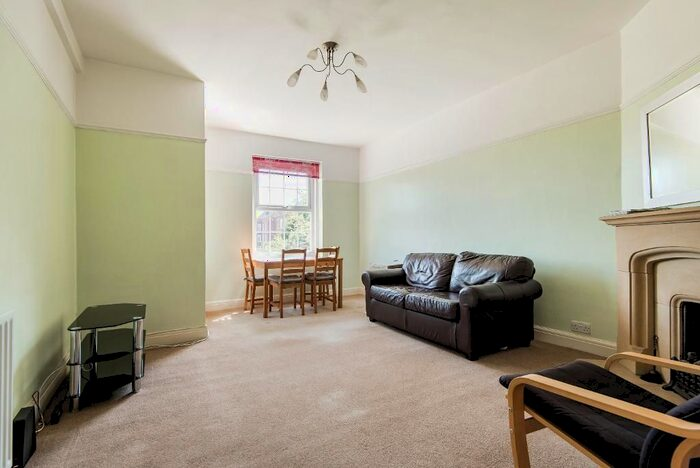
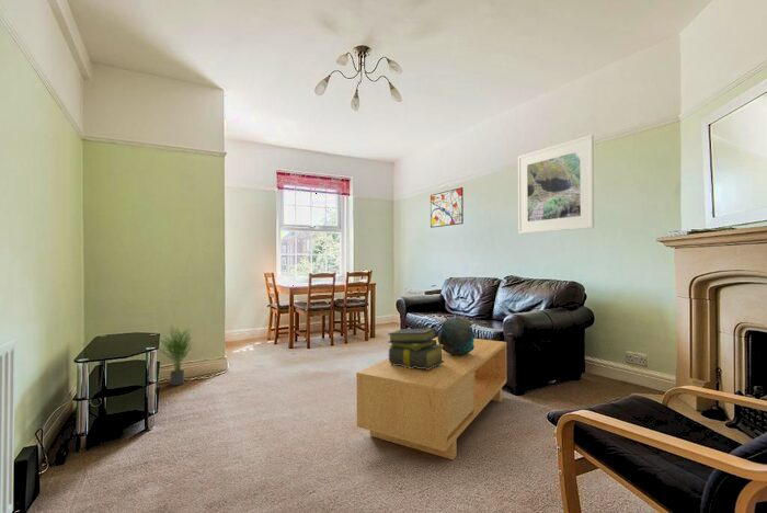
+ stack of books (413, 345)
+ coffee table (443, 385)
+ decorative bowl (455, 334)
+ wall art (445, 208)
+ potted plant (173, 353)
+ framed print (552, 189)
